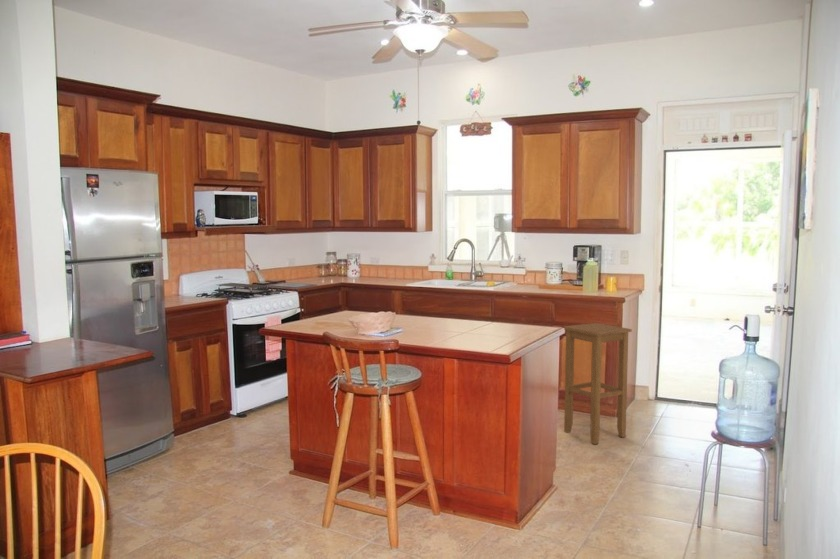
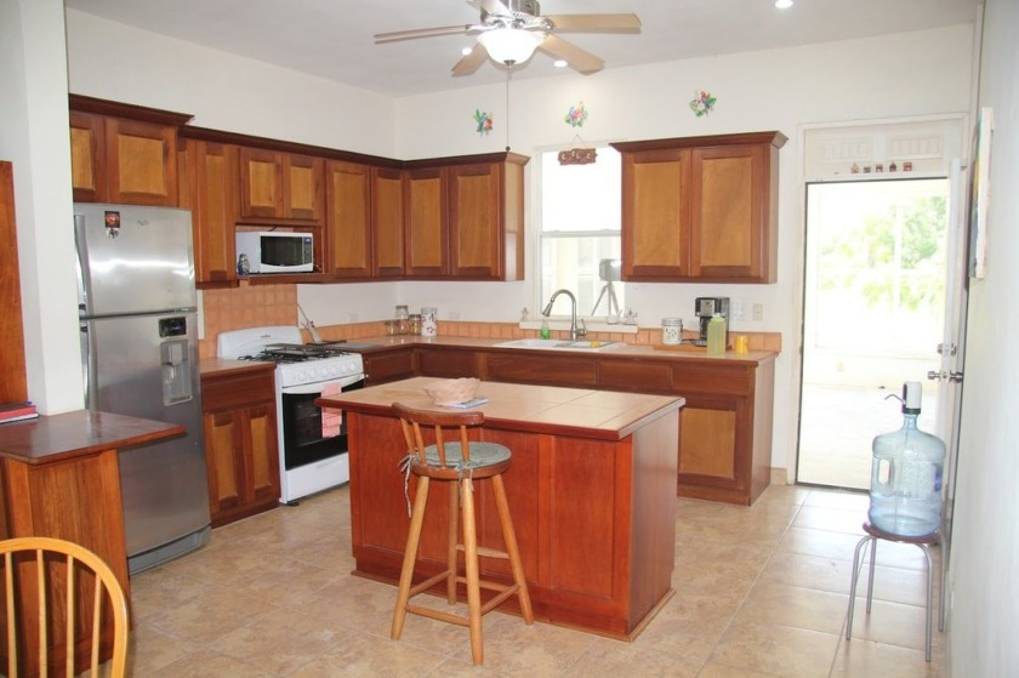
- stool (595, 381)
